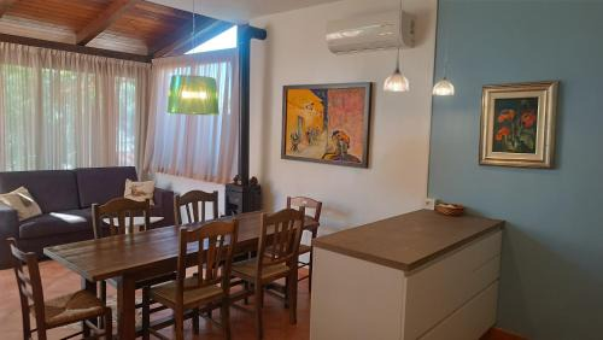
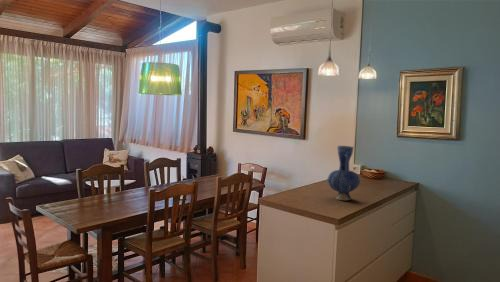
+ vase (343, 172)
